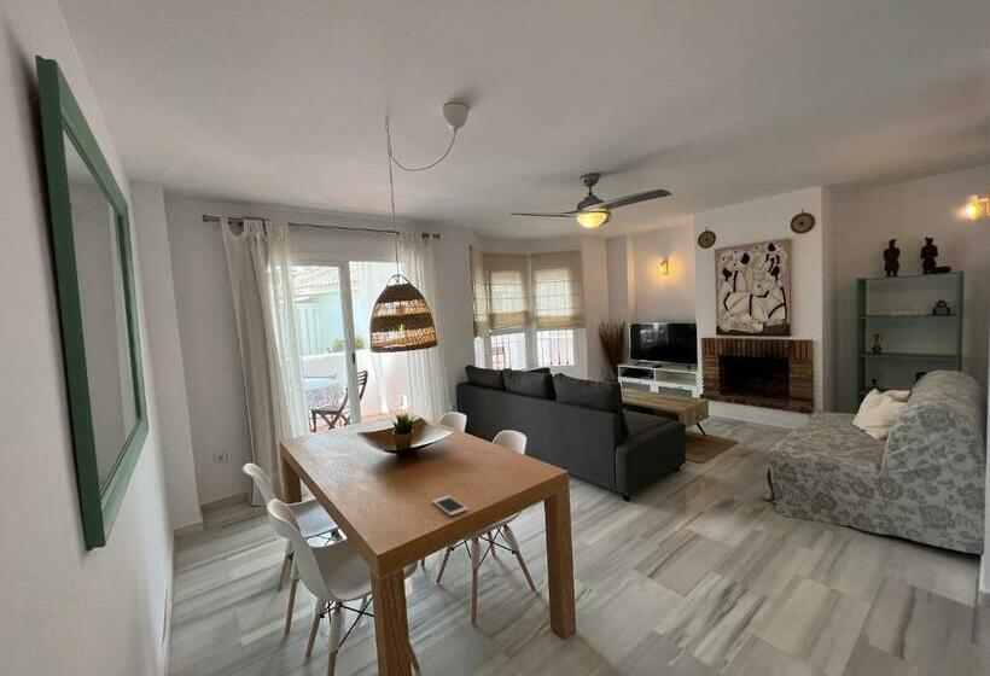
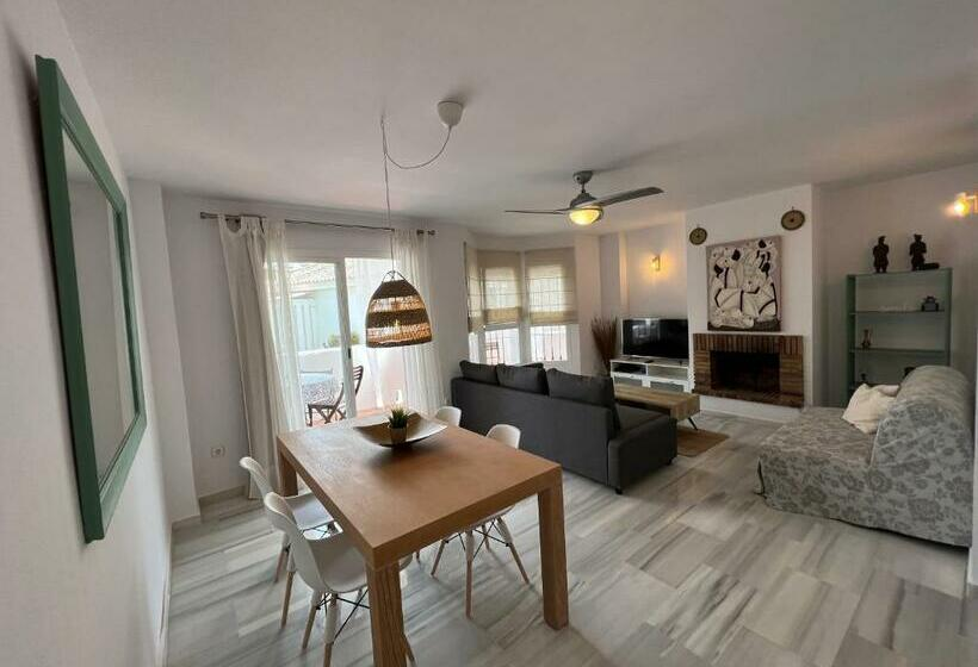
- cell phone (449, 505)
